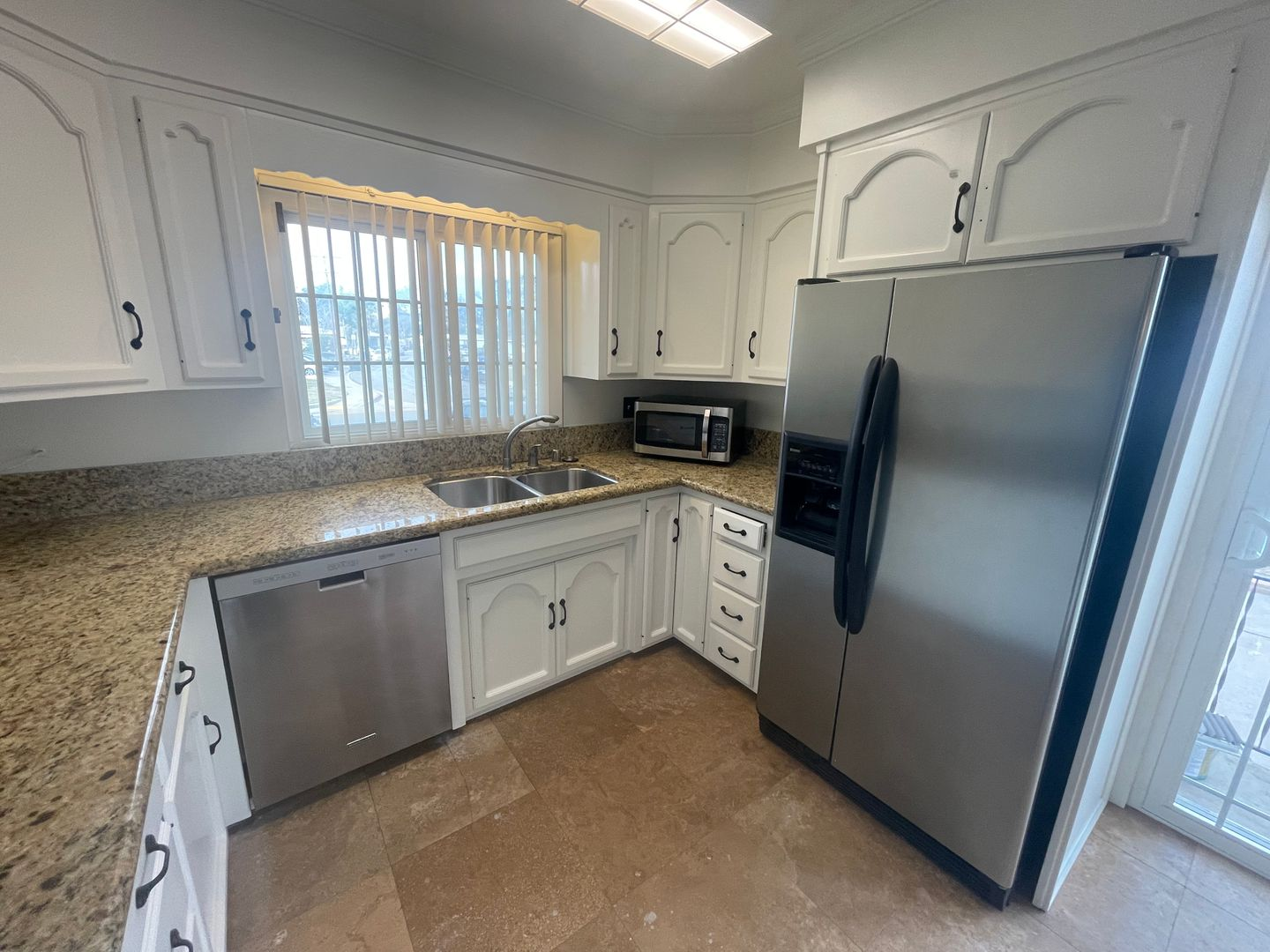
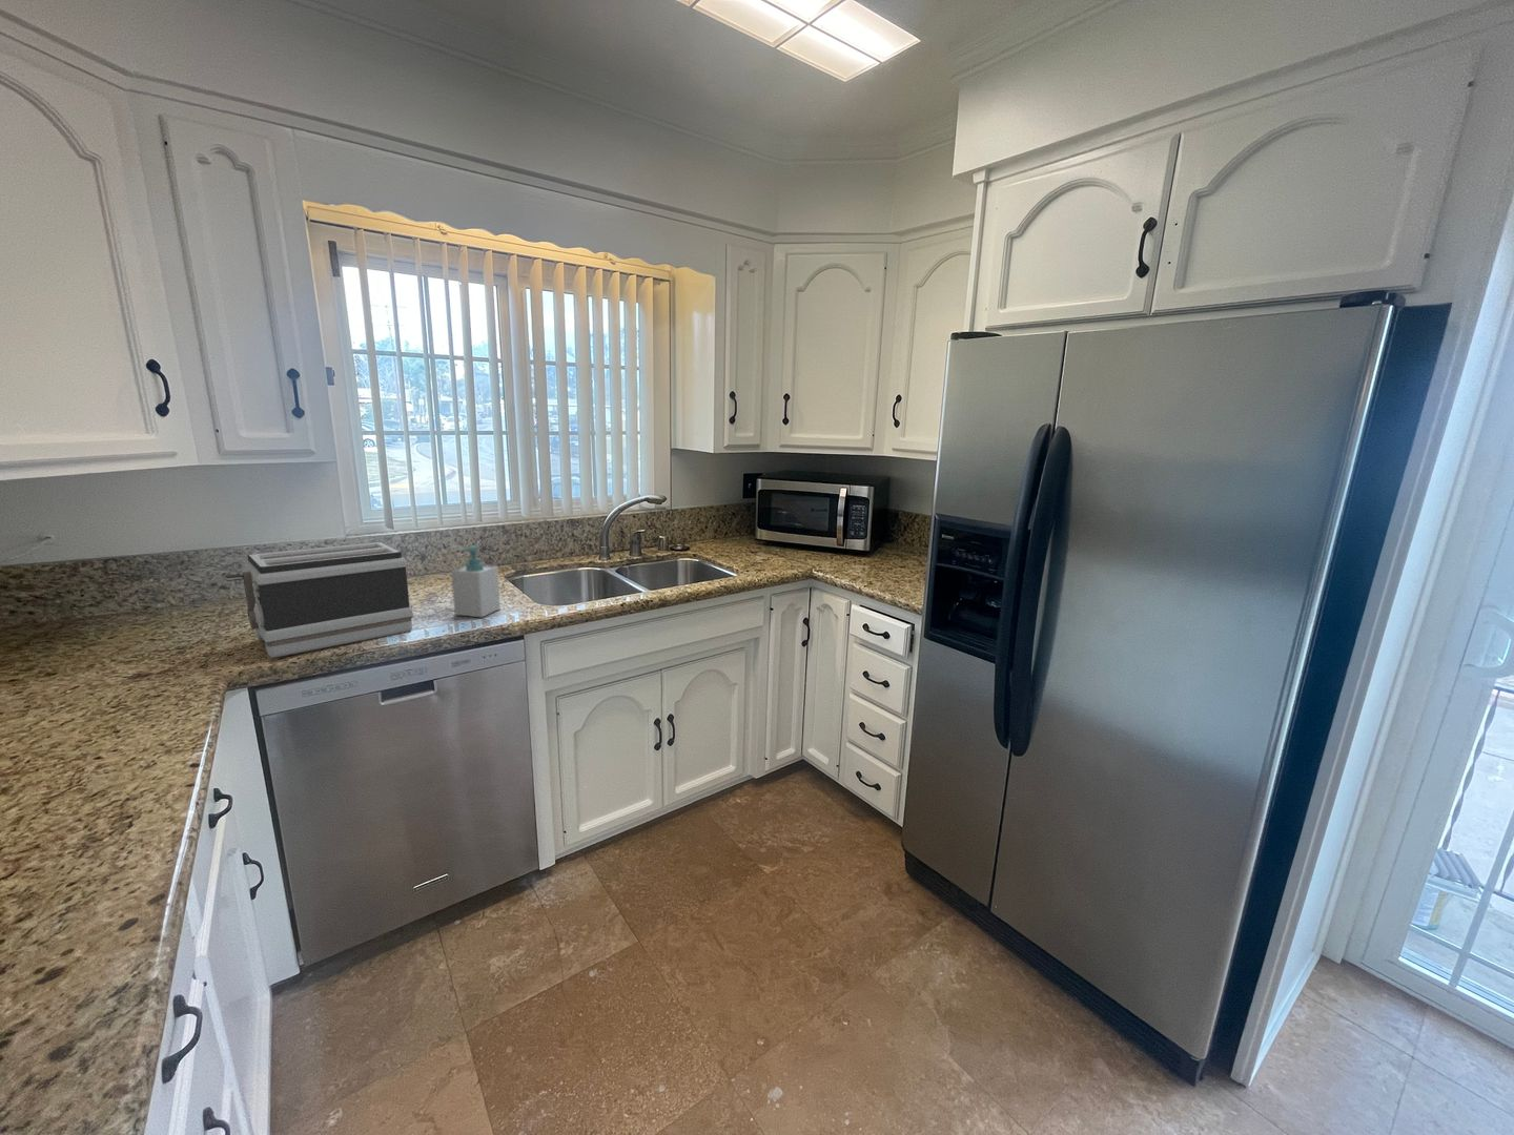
+ soap bottle (476, 579)
+ toaster (322, 596)
